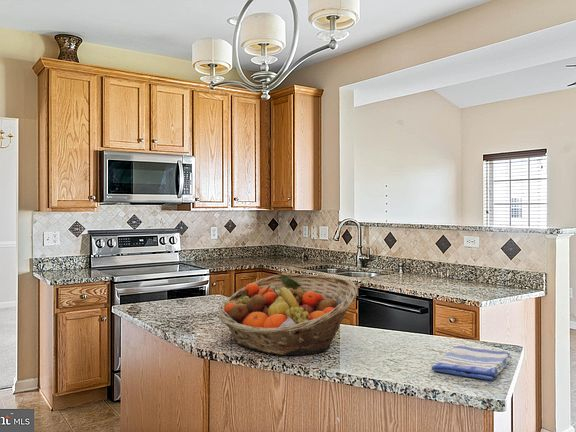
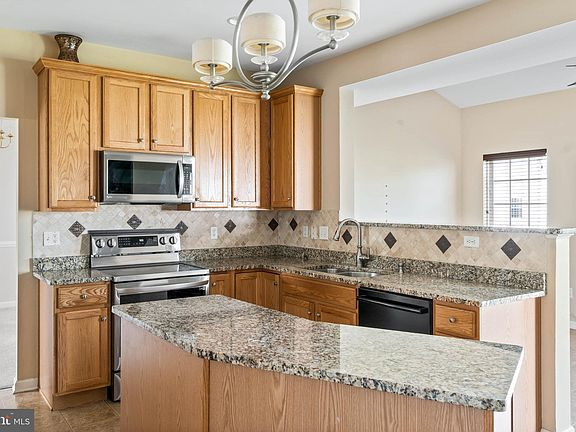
- fruit basket (286, 310)
- dish towel (472, 360)
